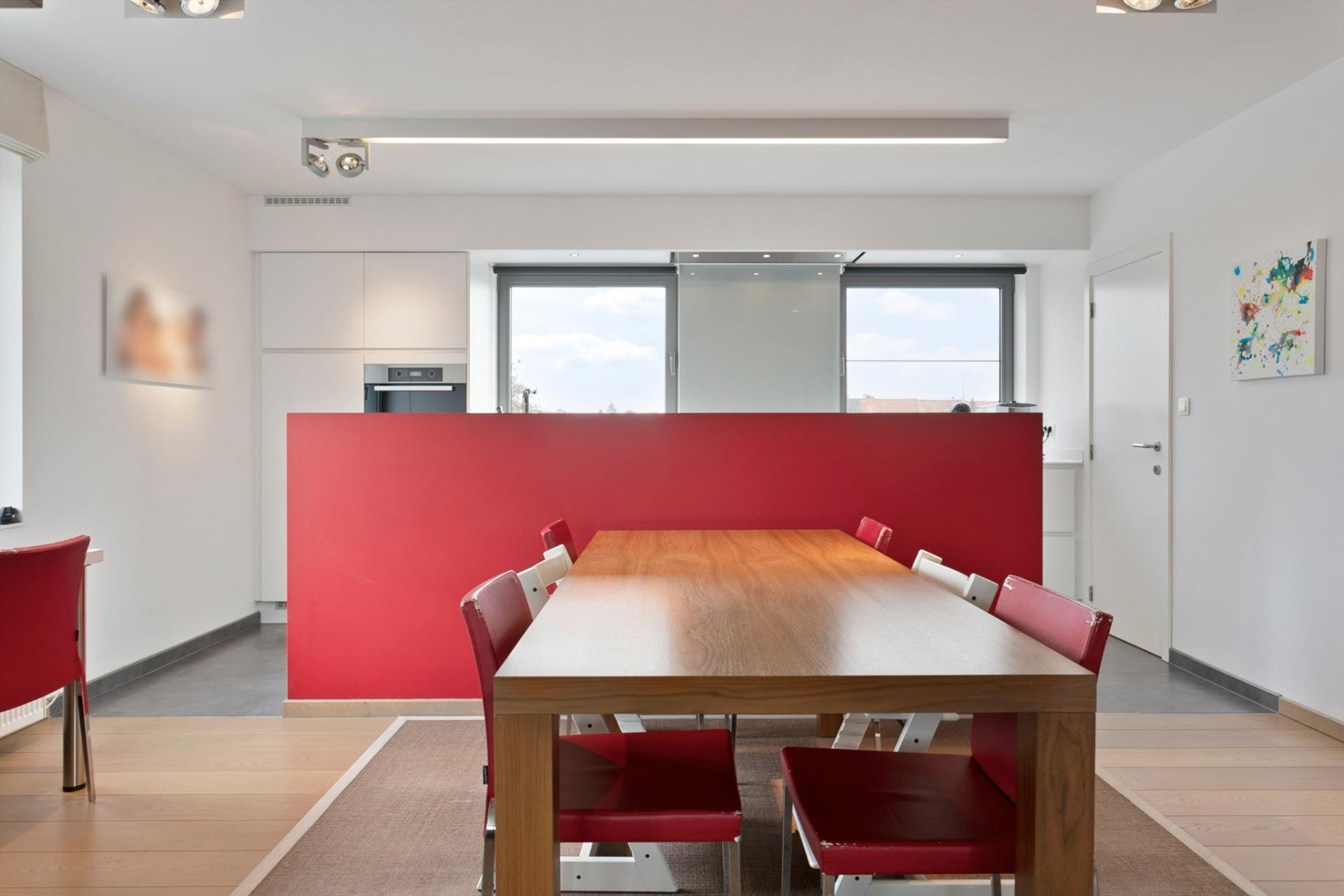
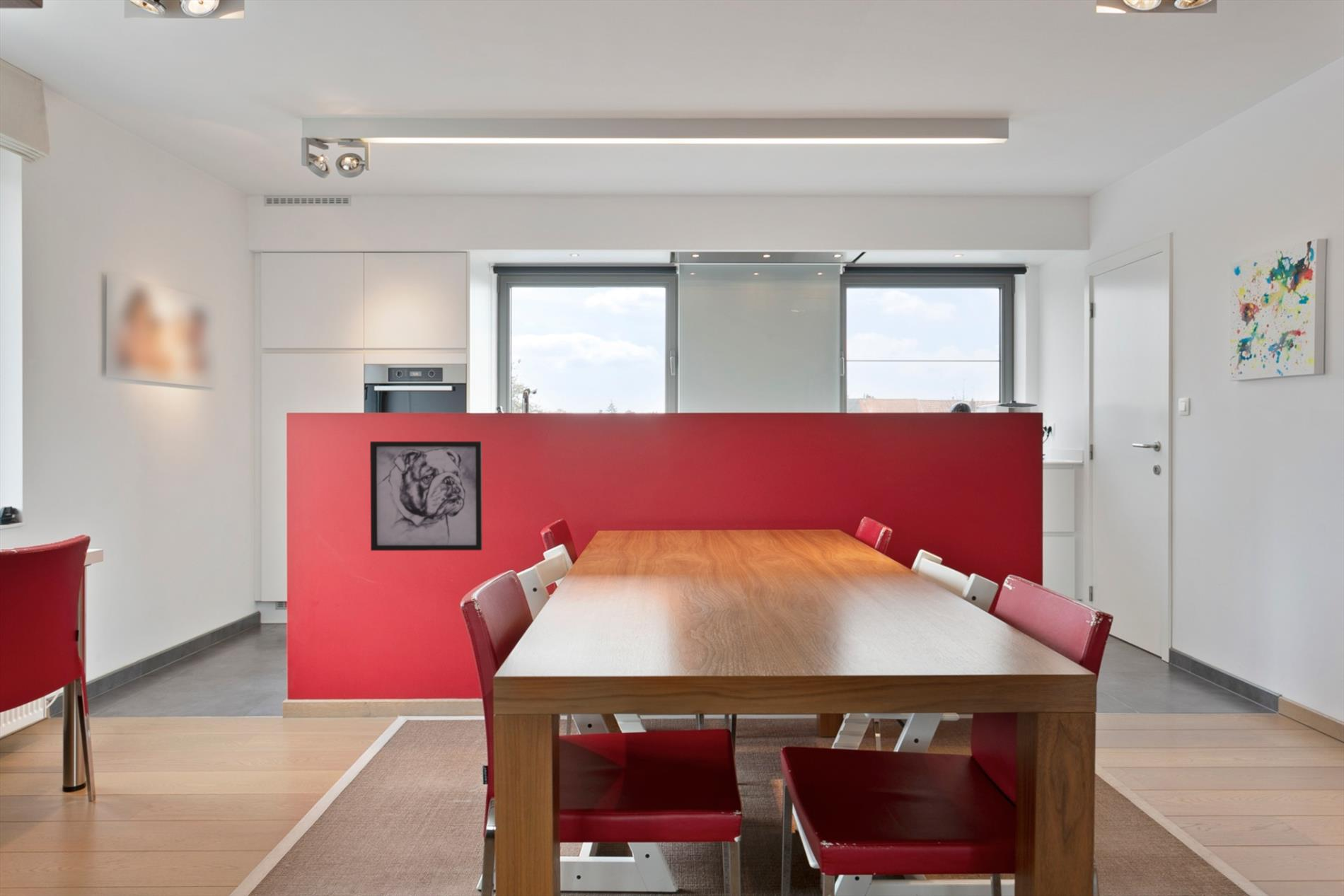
+ wall art (426, 496)
